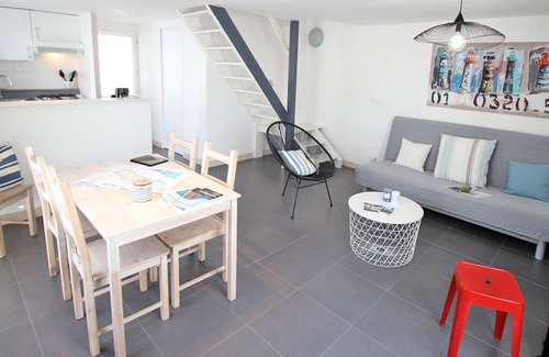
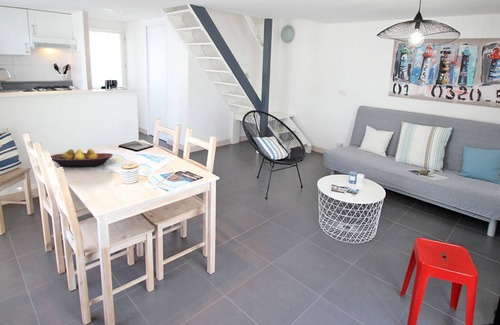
+ fruit bowl (81, 156)
